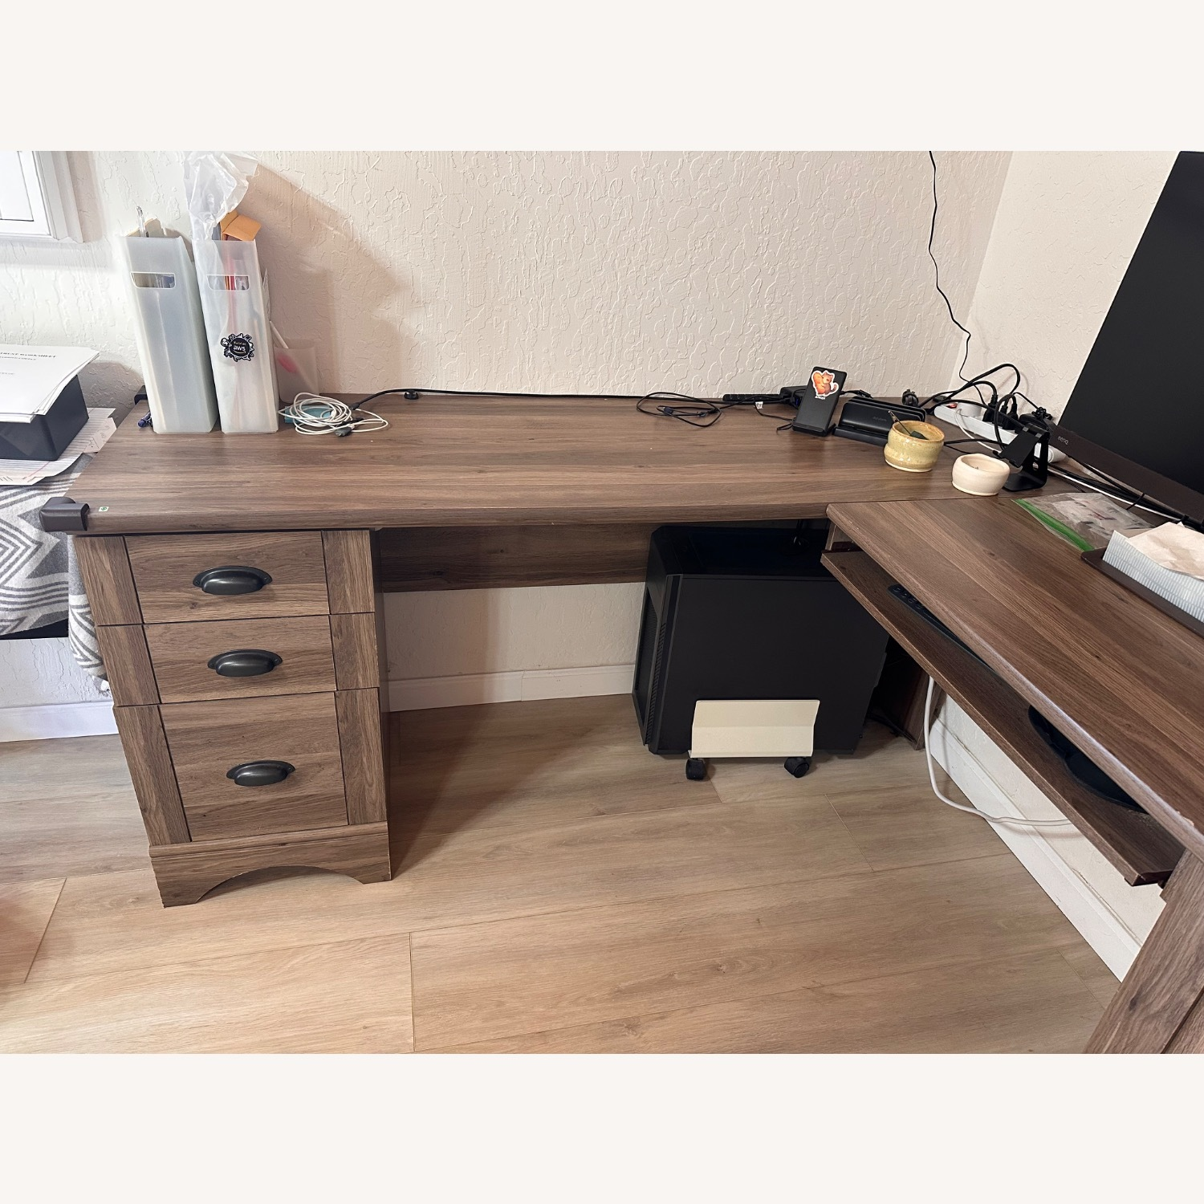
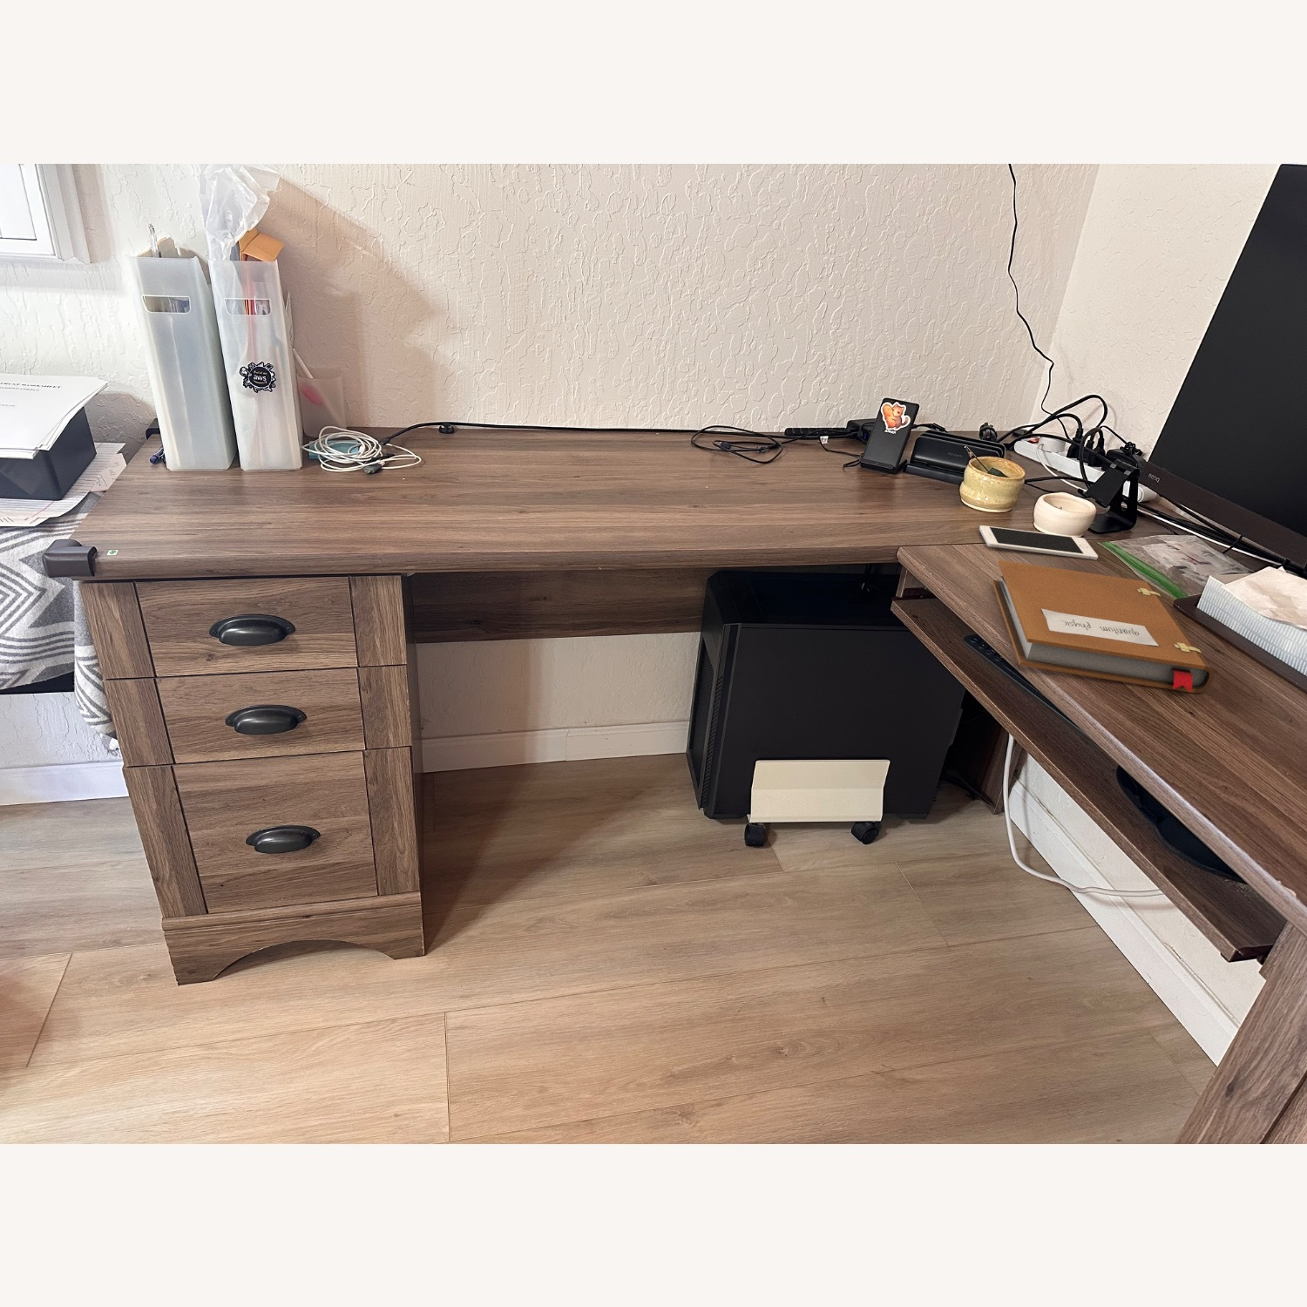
+ cell phone (1037, 542)
+ notebook (1094, 624)
